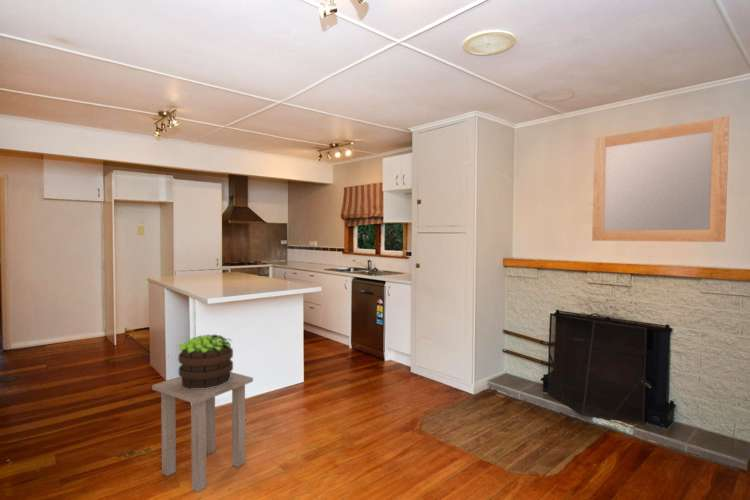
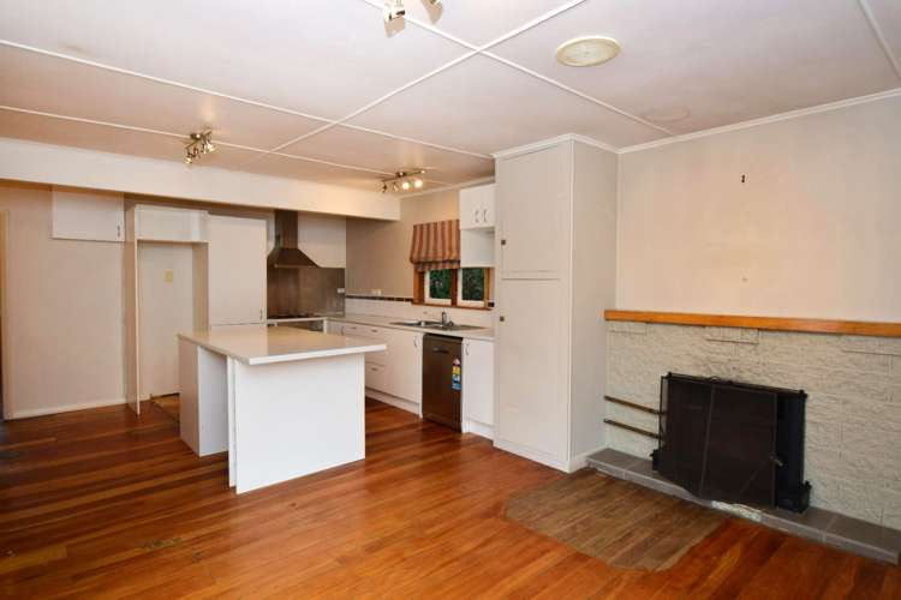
- side table (204, 424)
- home mirror (653, 185)
- potted plant (206, 357)
